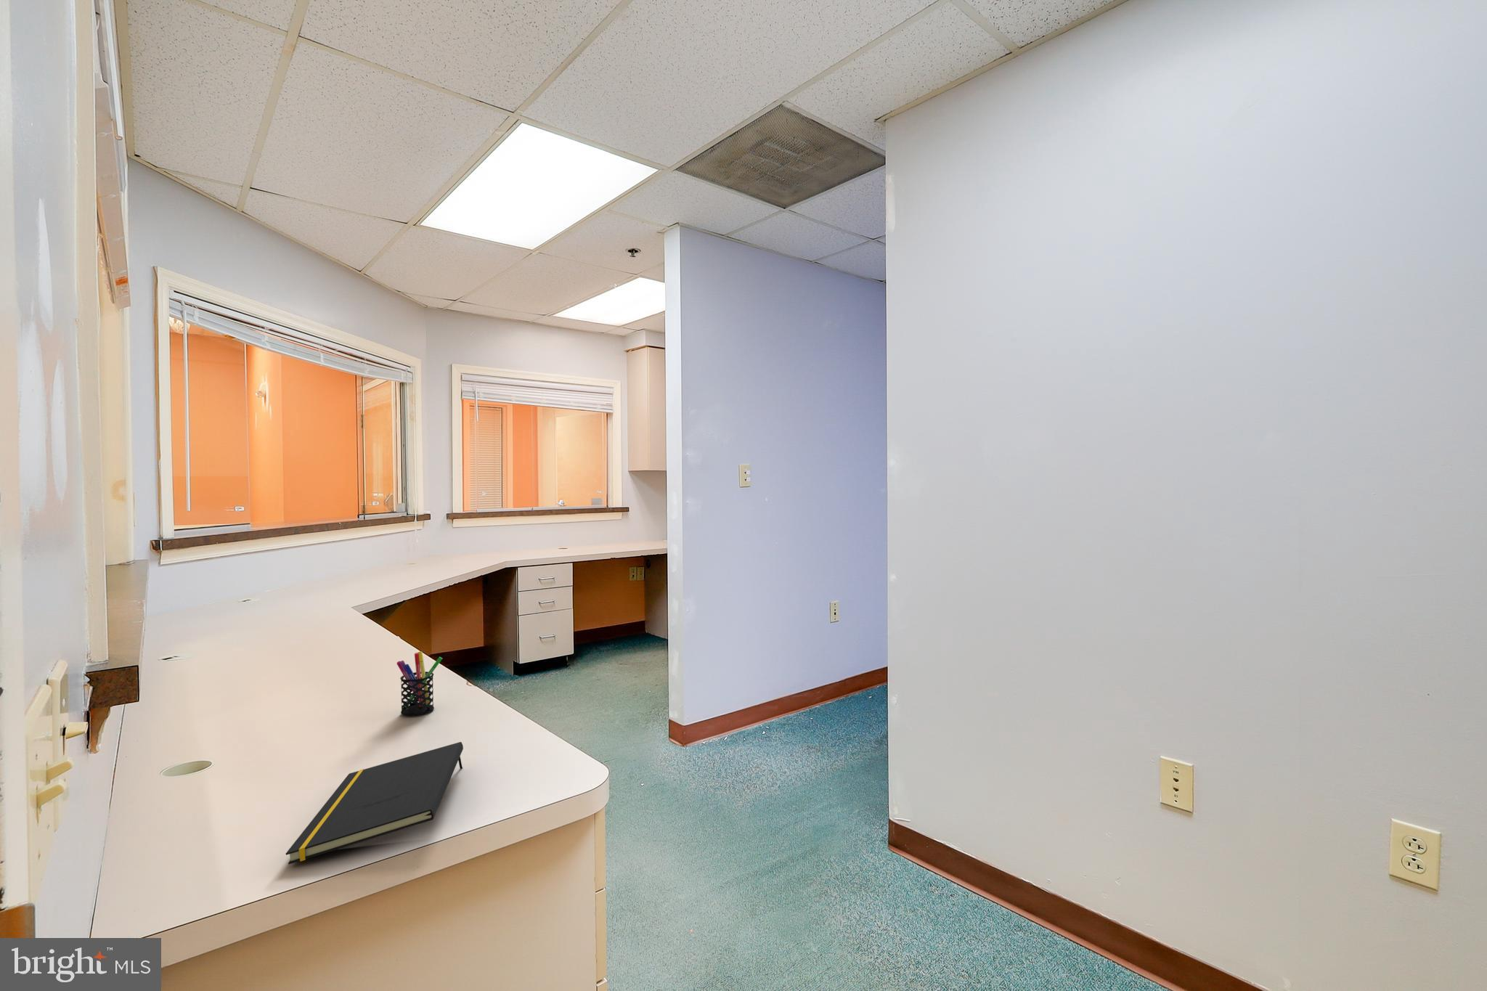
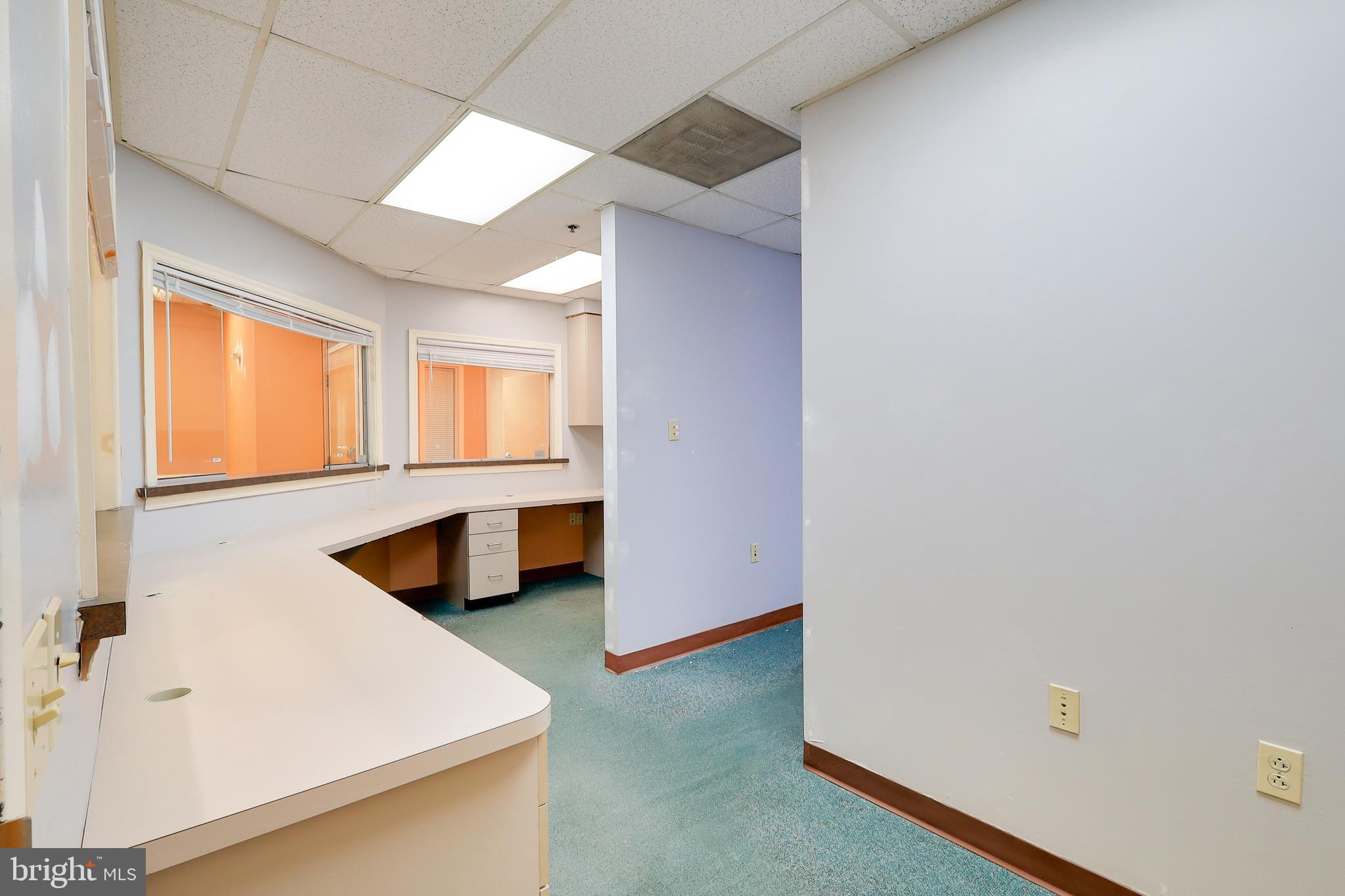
- pen holder (420, 680)
- notepad (387, 794)
